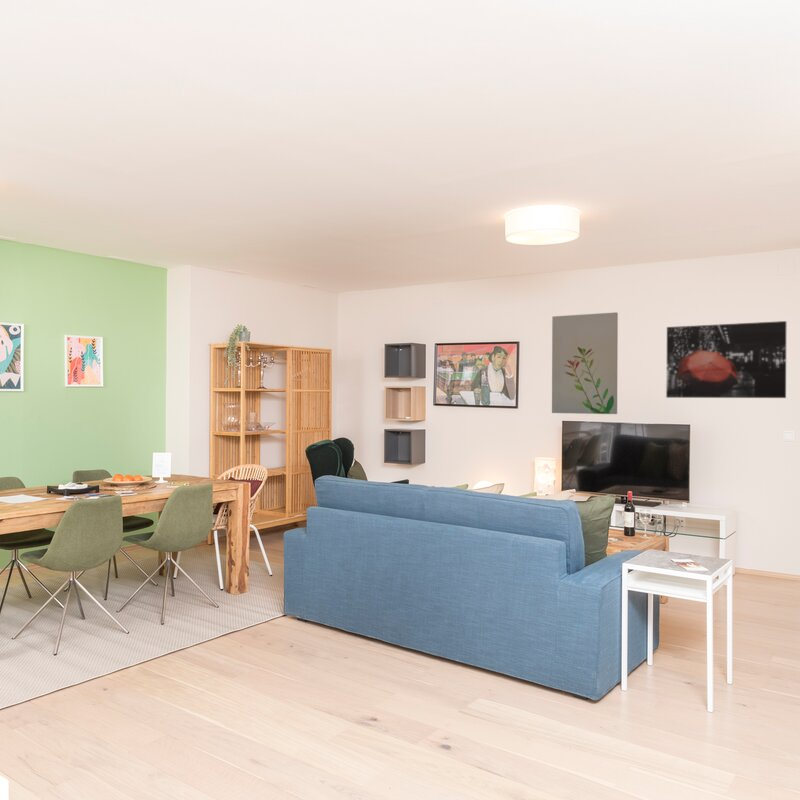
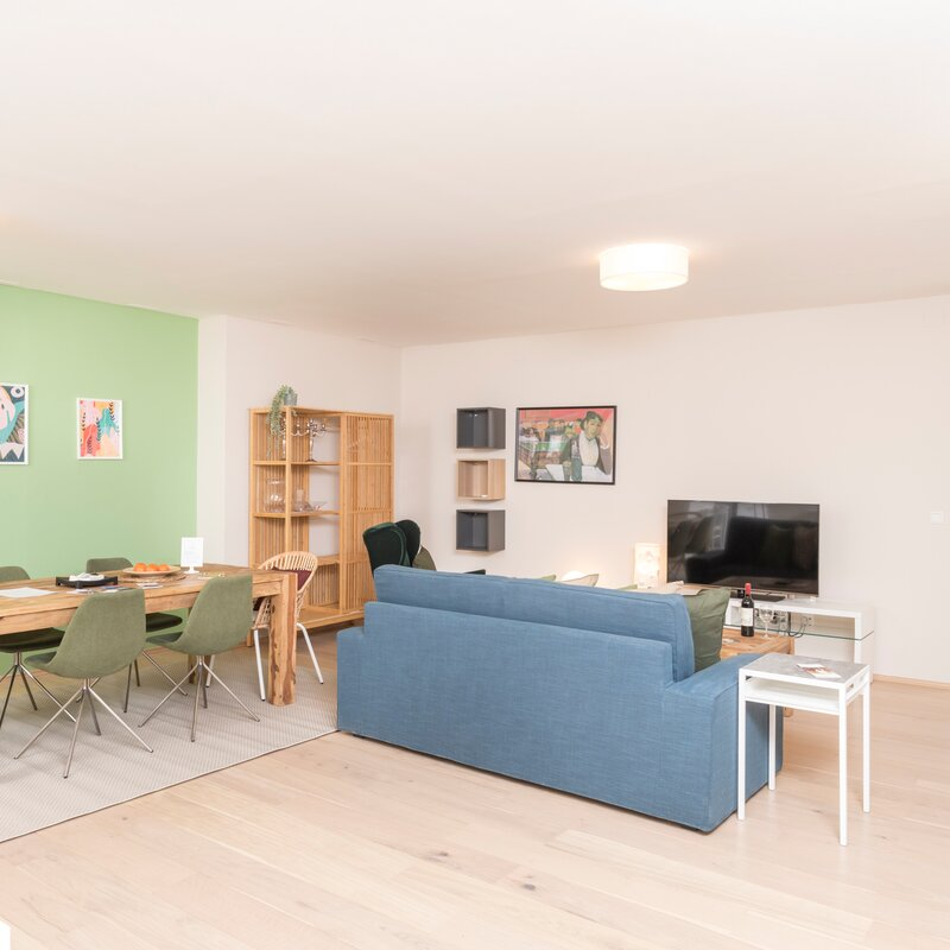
- wall art (723, 361)
- wall art (584, 364)
